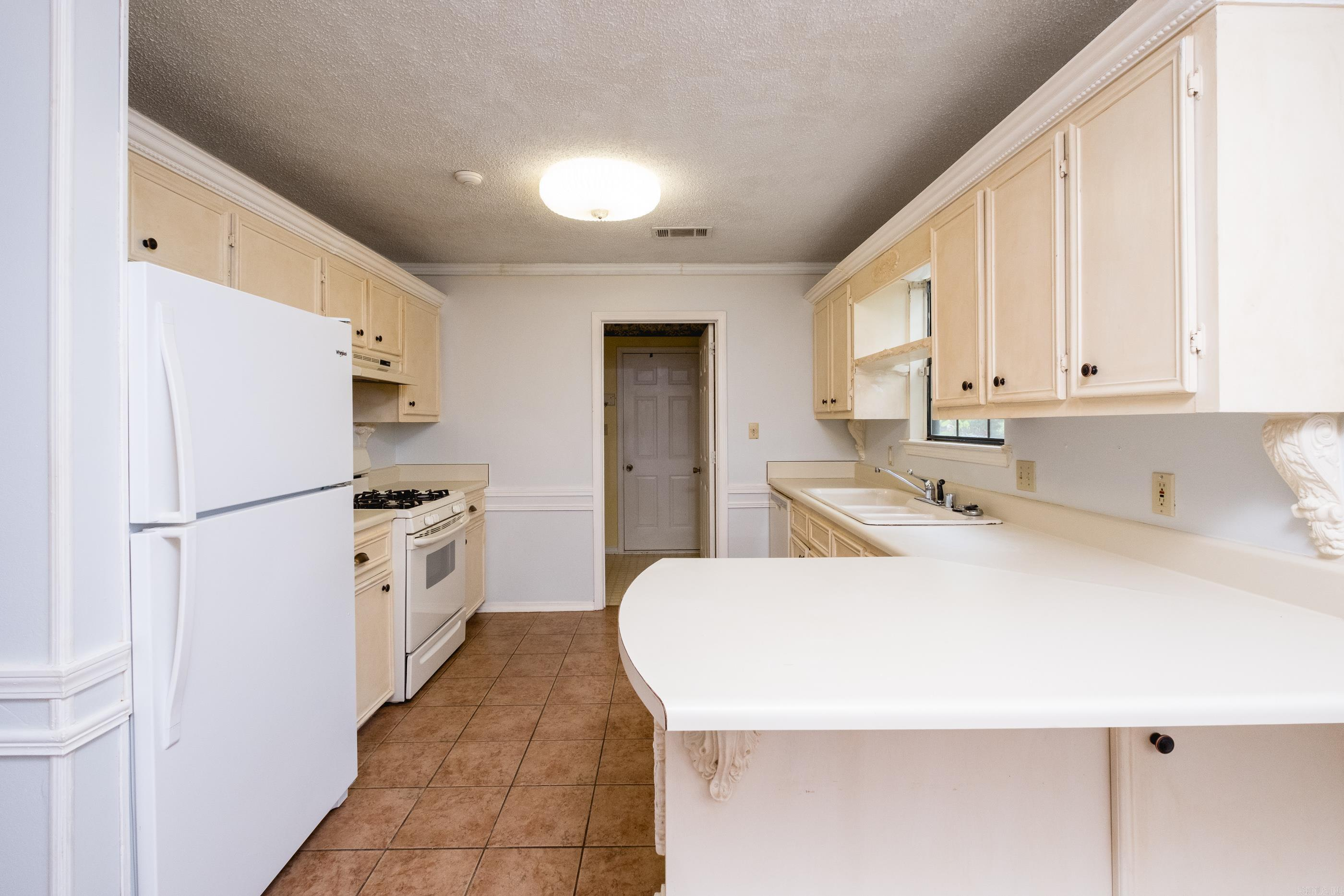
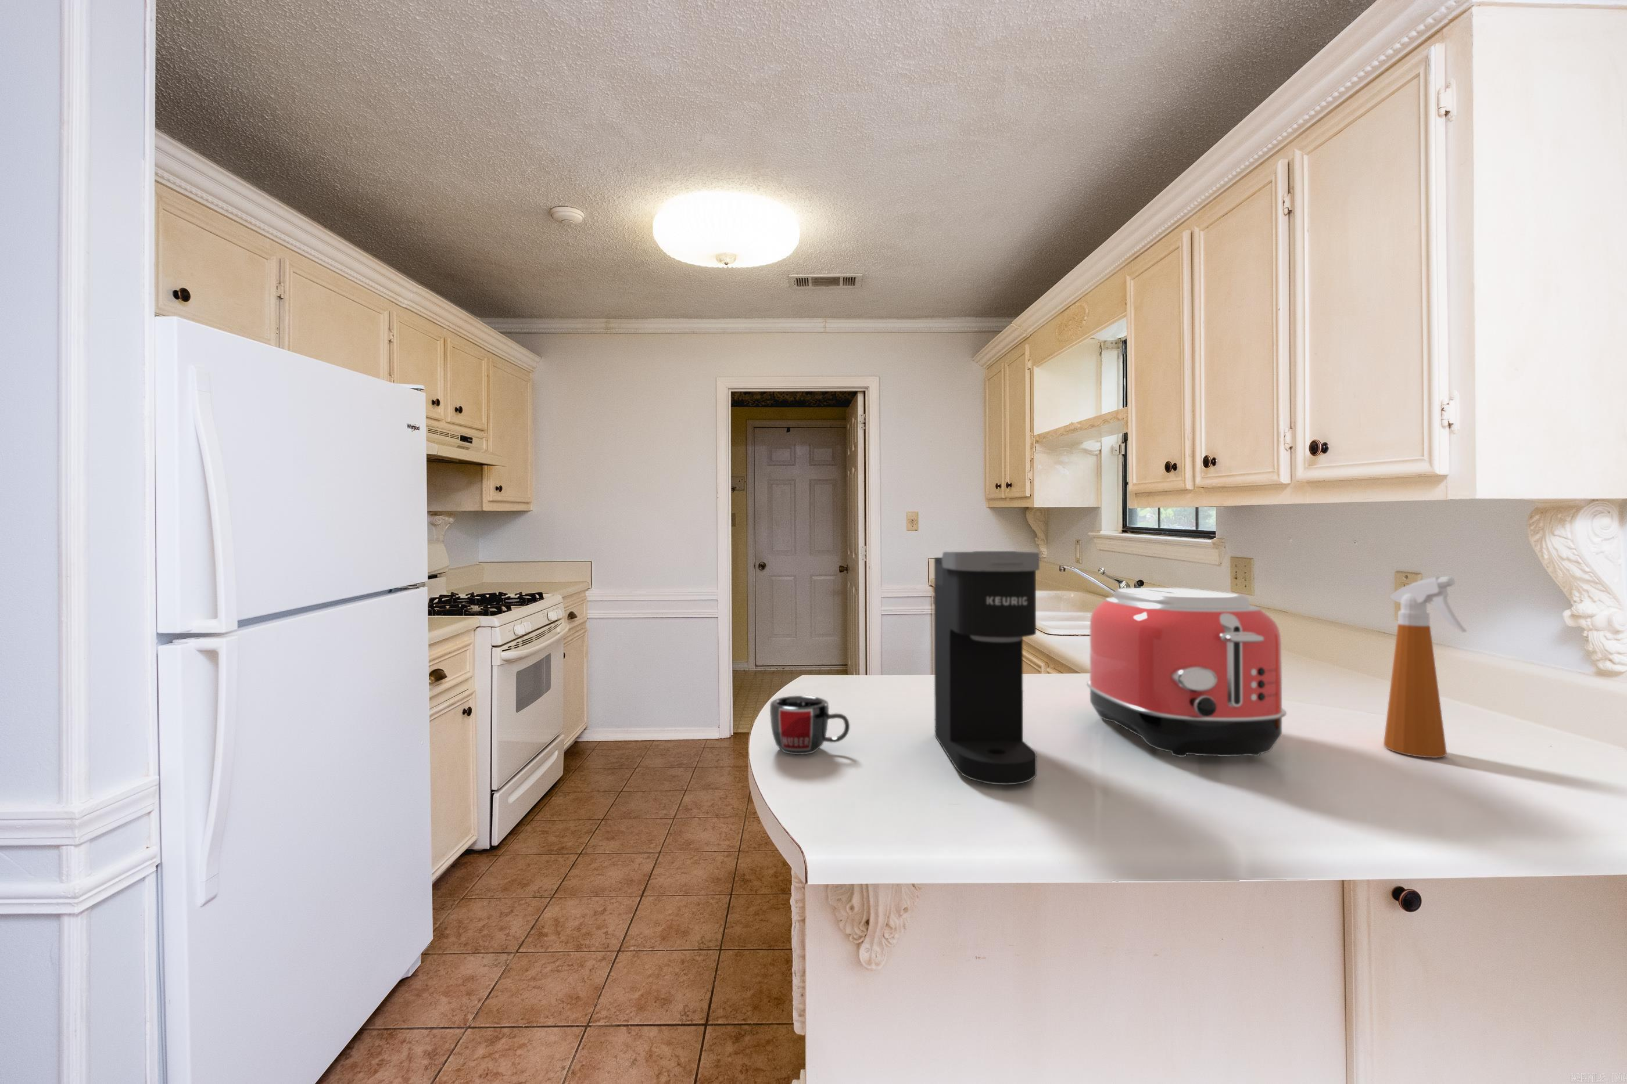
+ mug (810, 725)
+ toaster (1180, 664)
+ spray bottle (1426, 665)
+ coffee maker (981, 652)
